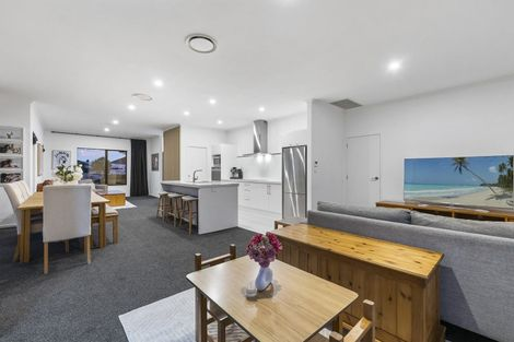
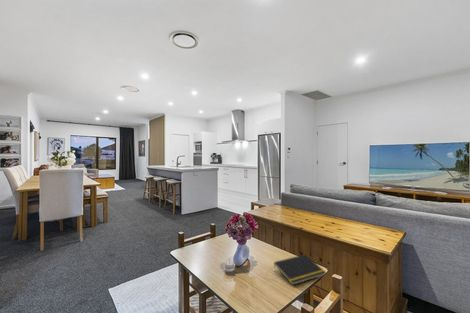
+ notepad (299, 268)
